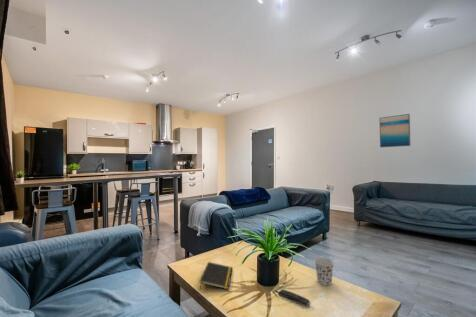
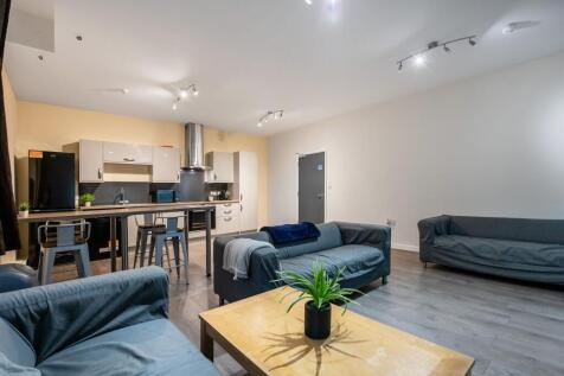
- remote control (294, 296)
- notepad (217, 274)
- wall art (394, 131)
- cup (324, 271)
